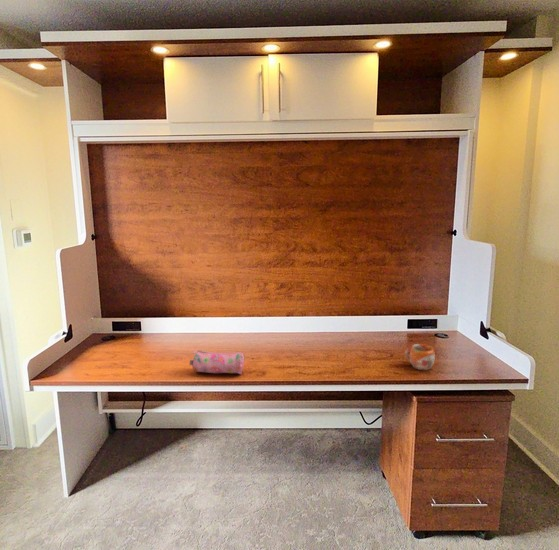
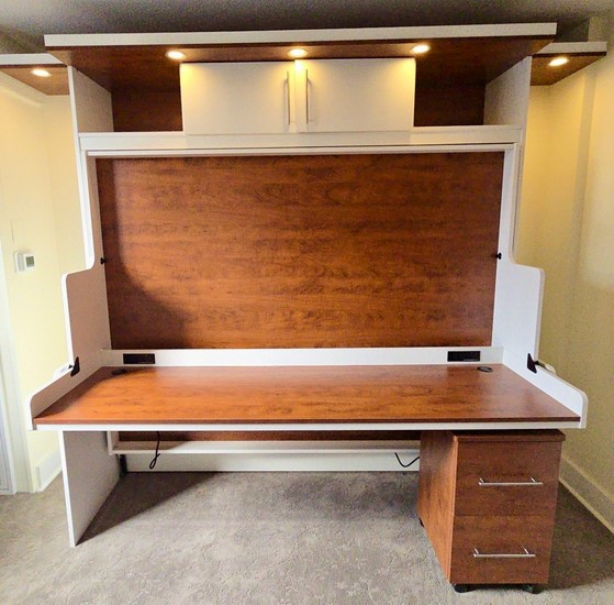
- mug (419, 356)
- pencil case (218, 361)
